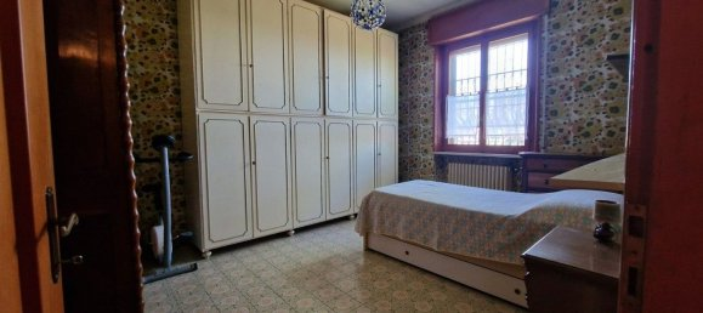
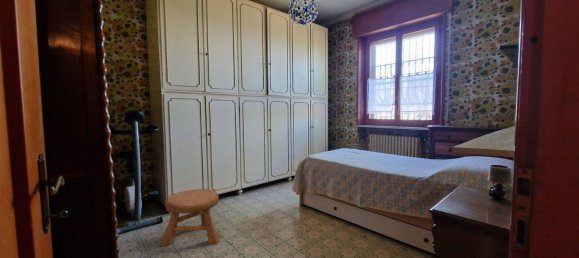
+ stool (189, 217)
